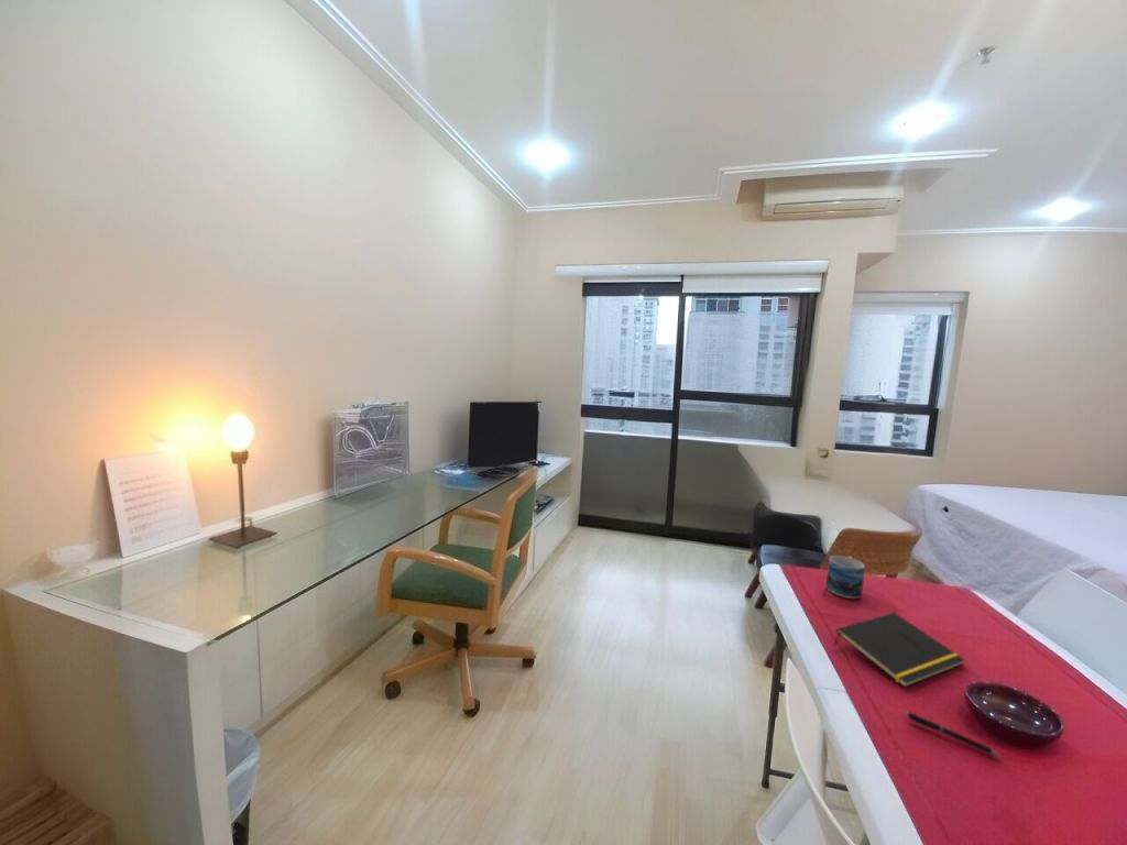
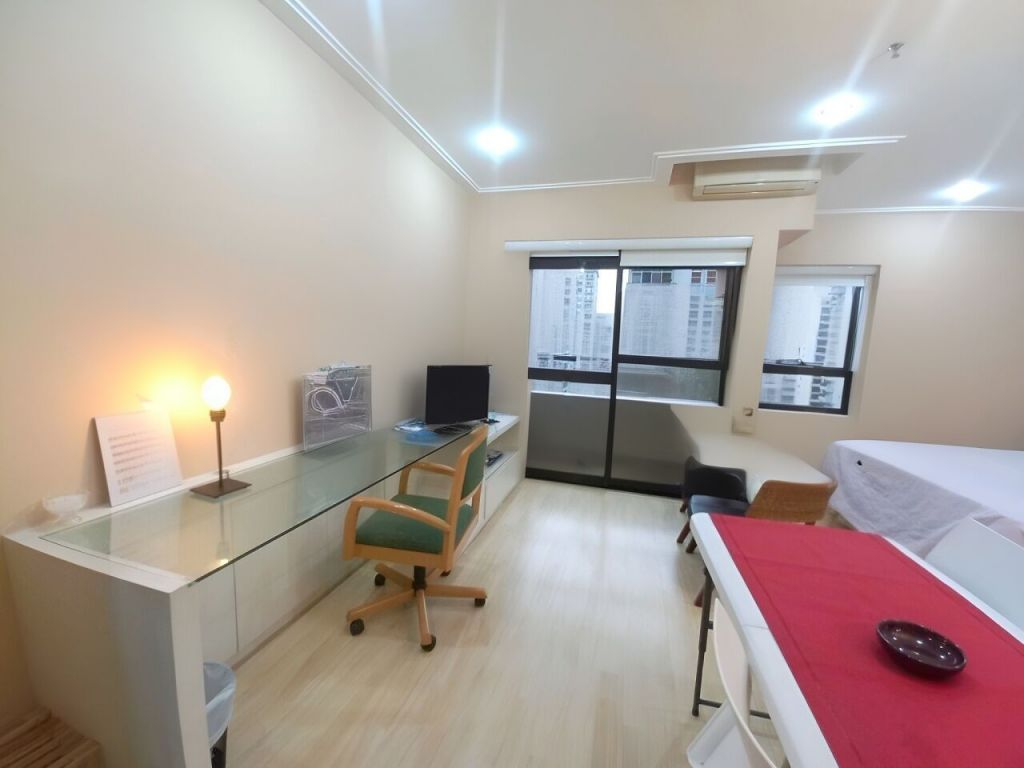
- mug (845, 573)
- pen (951, 733)
- notepad (898, 646)
